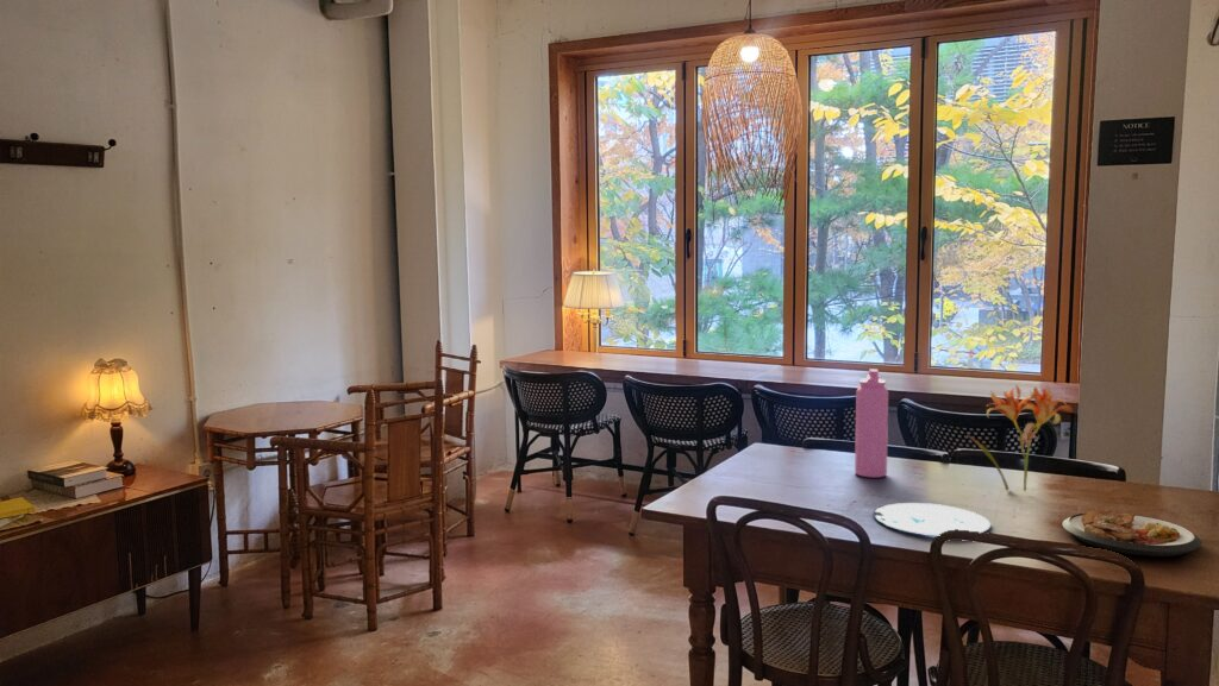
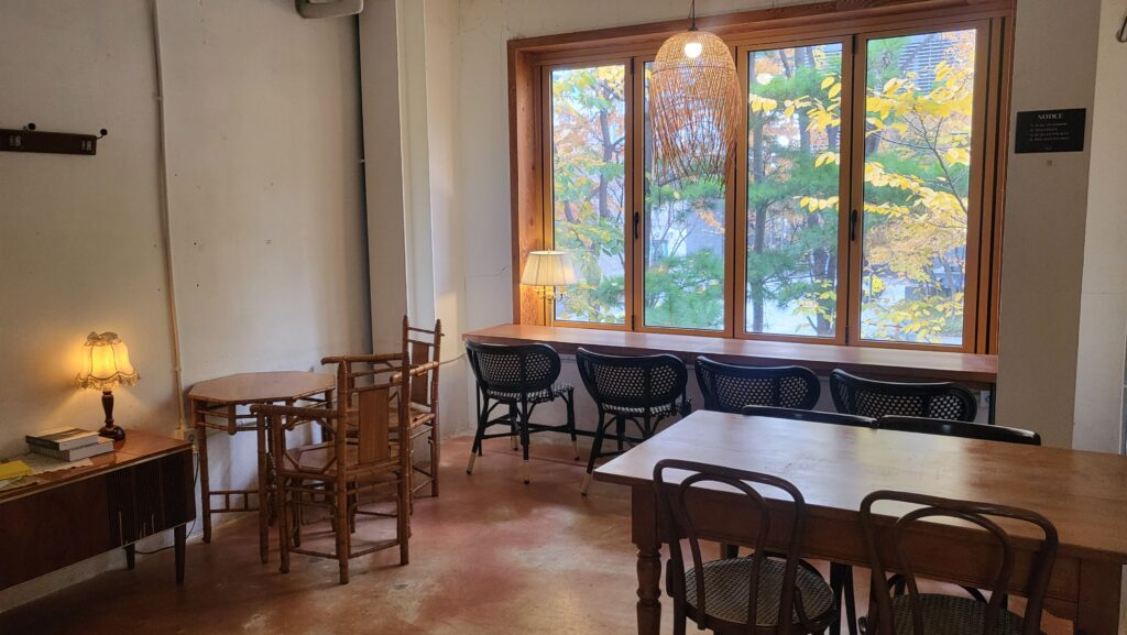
- plate (1130, 528)
- flower (1018, 436)
- water bottle (871, 422)
- plate (930, 514)
